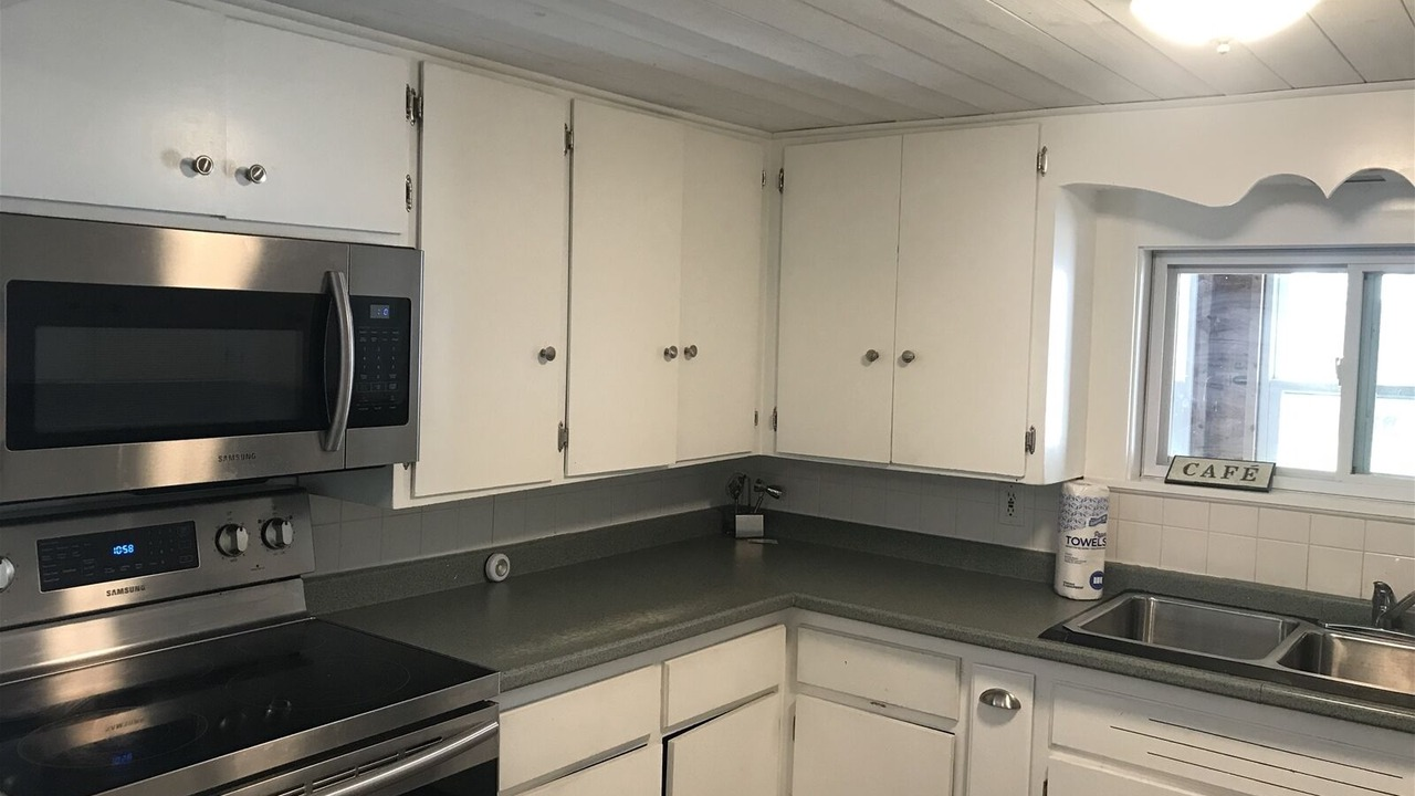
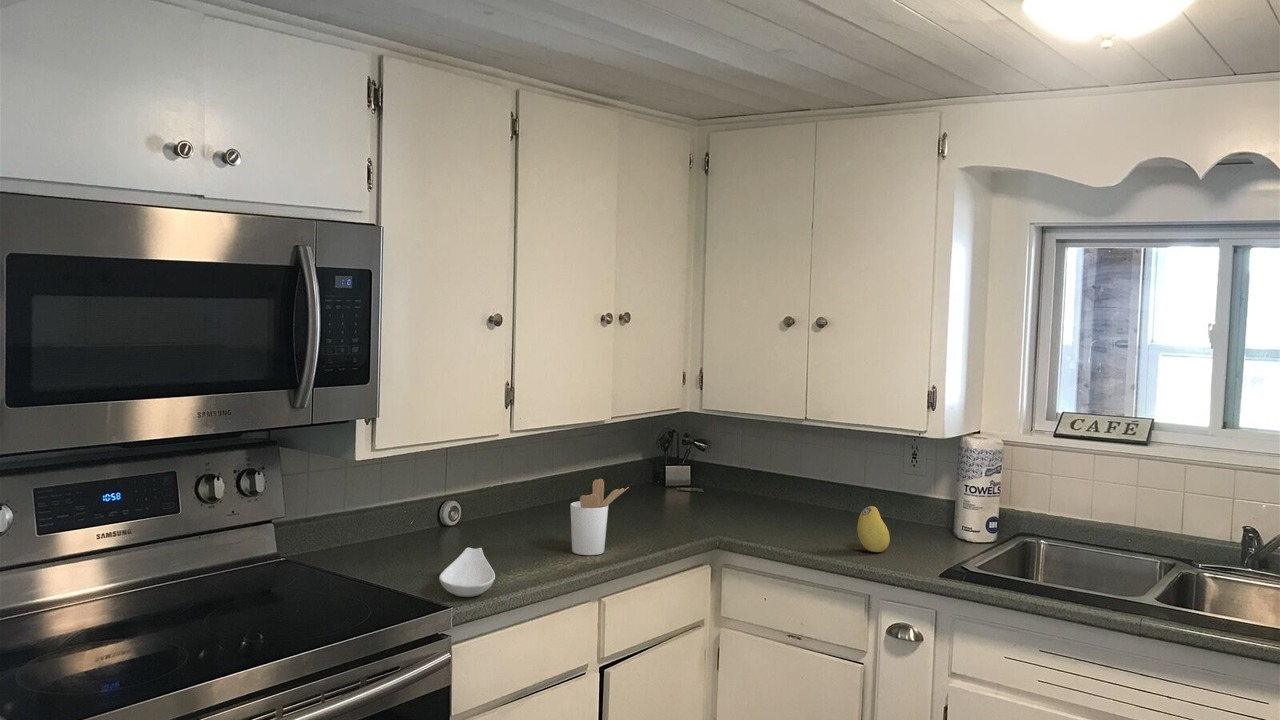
+ fruit (873, 529)
+ utensil holder (598, 517)
+ spoon rest (469, 570)
